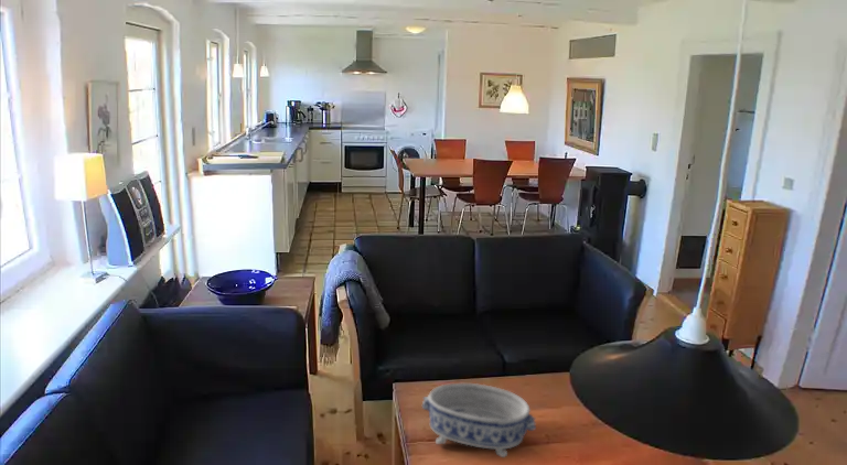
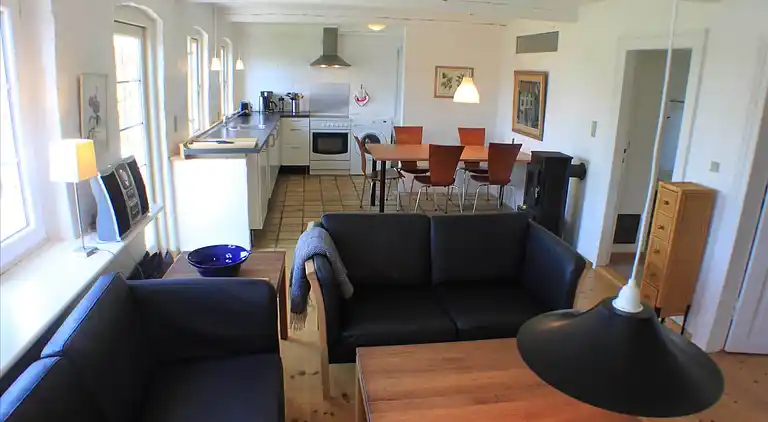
- decorative bowl (476, 418)
